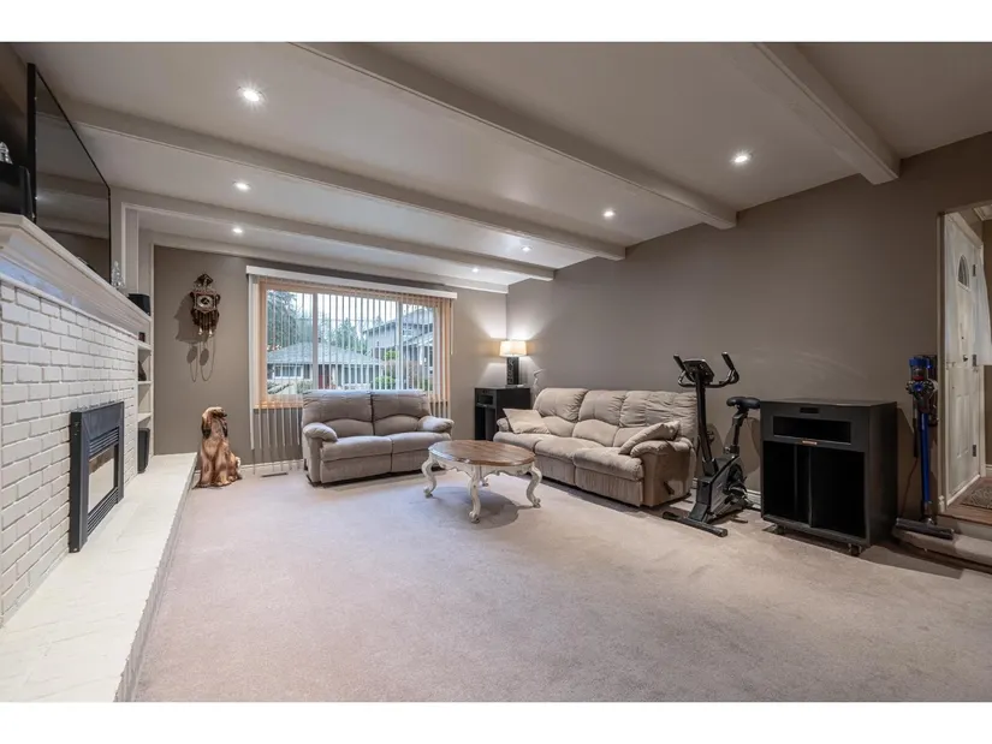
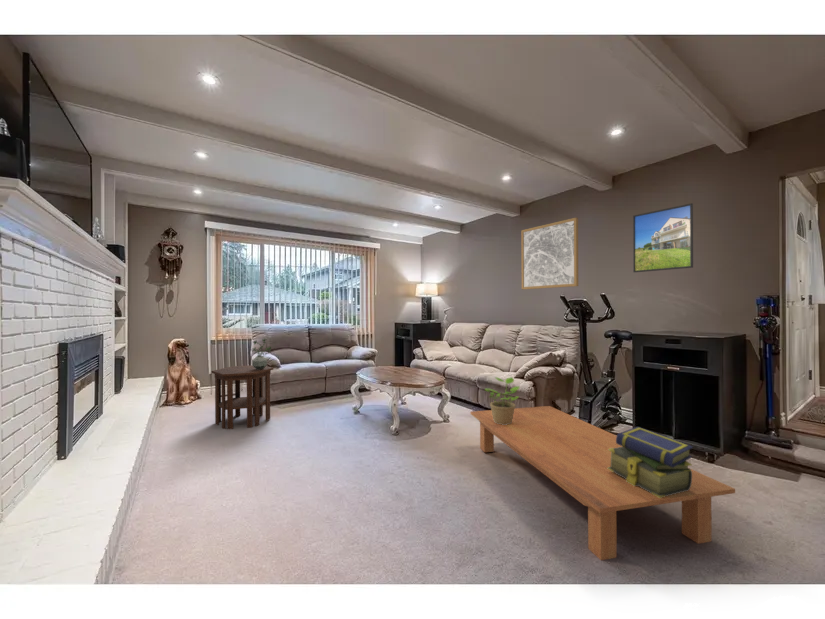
+ potted plant (504, 400)
+ coffee table (566, 461)
+ side table (243, 397)
+ stack of books (651, 458)
+ wall art (547, 256)
+ potted plant (261, 353)
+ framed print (661, 240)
